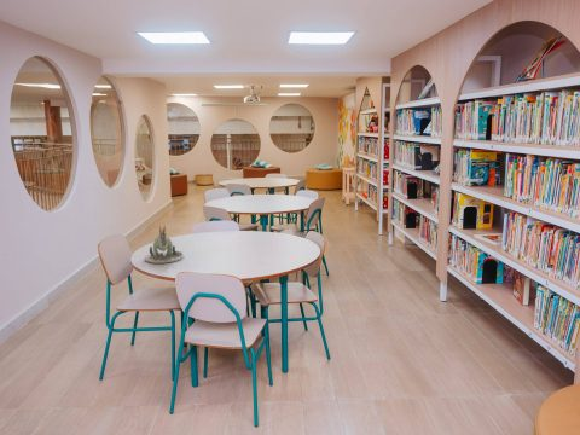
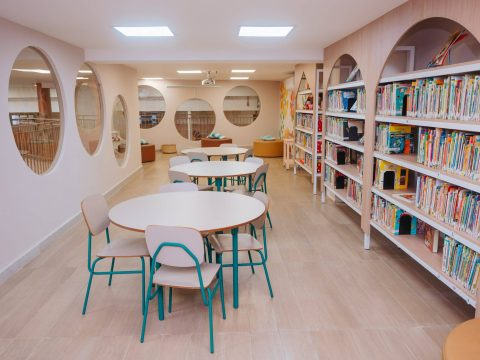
- toy dinosaur (162, 242)
